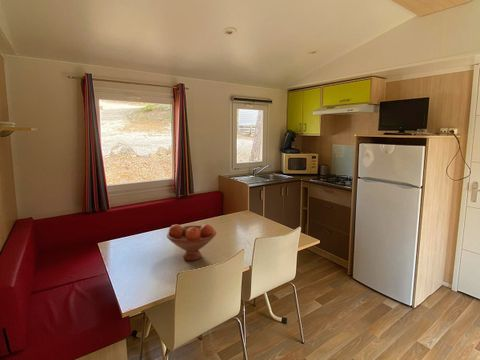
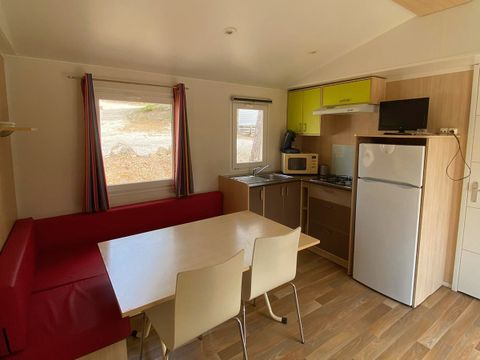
- fruit bowl (192, 240)
